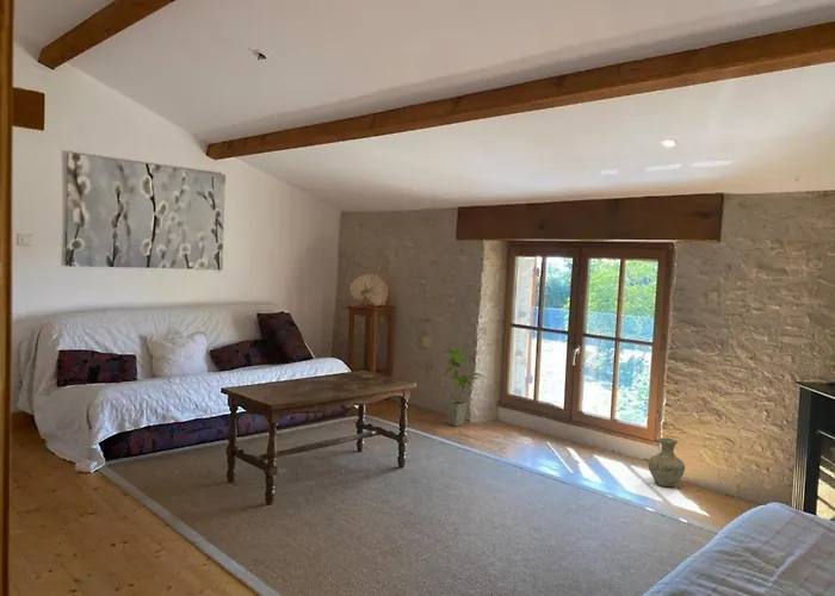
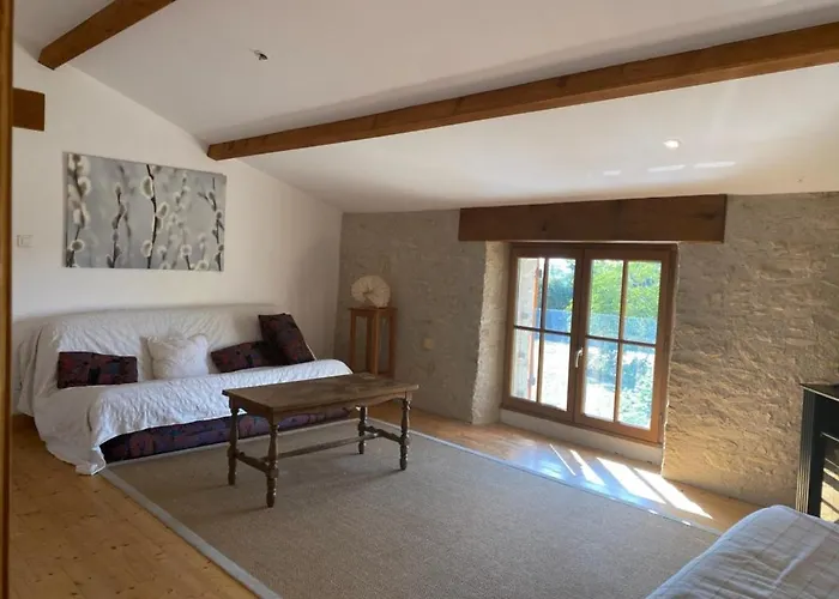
- vase (666, 461)
- house plant (458, 387)
